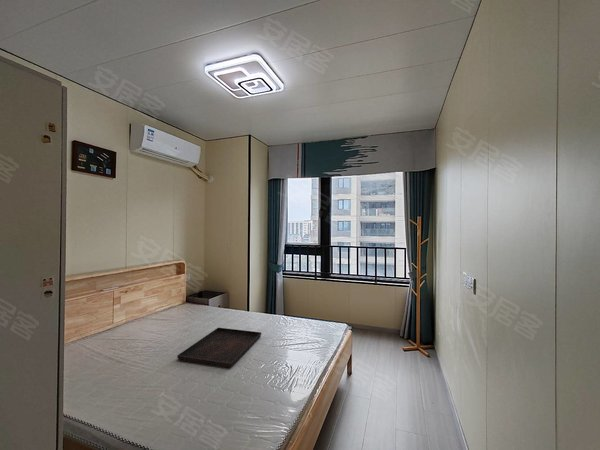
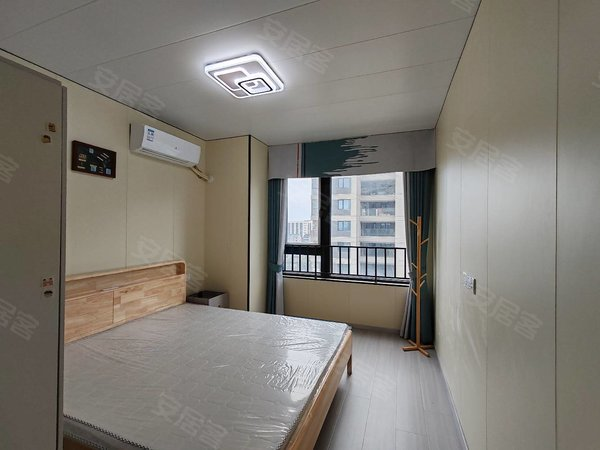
- serving tray (223, 345)
